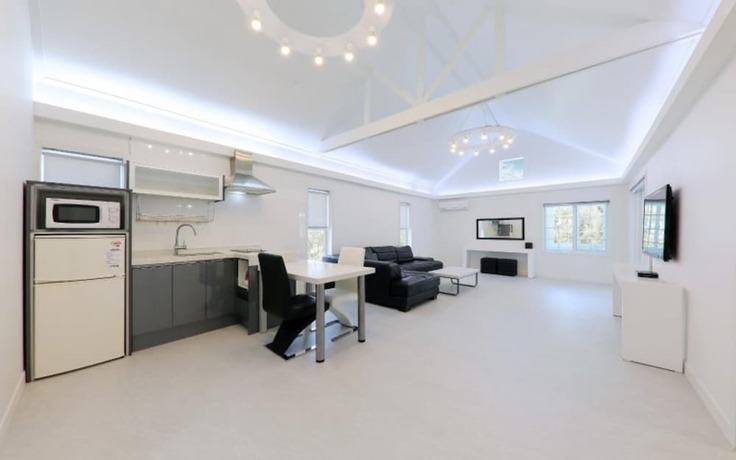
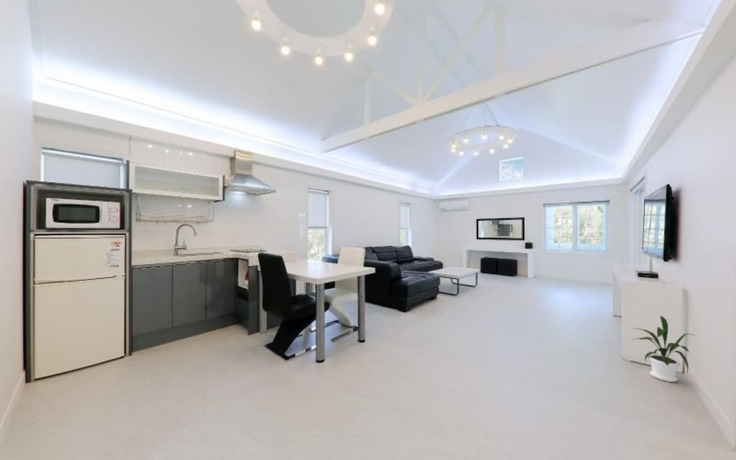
+ house plant (662, 348)
